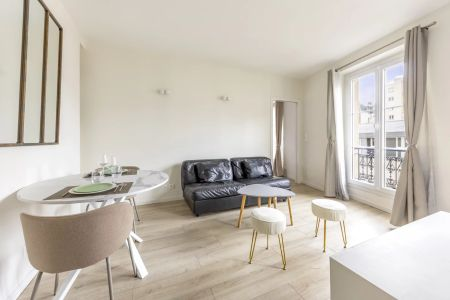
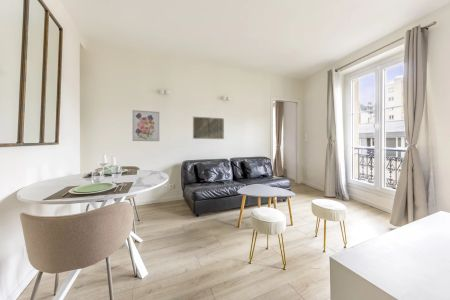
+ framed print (208, 128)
+ wall art (146, 126)
